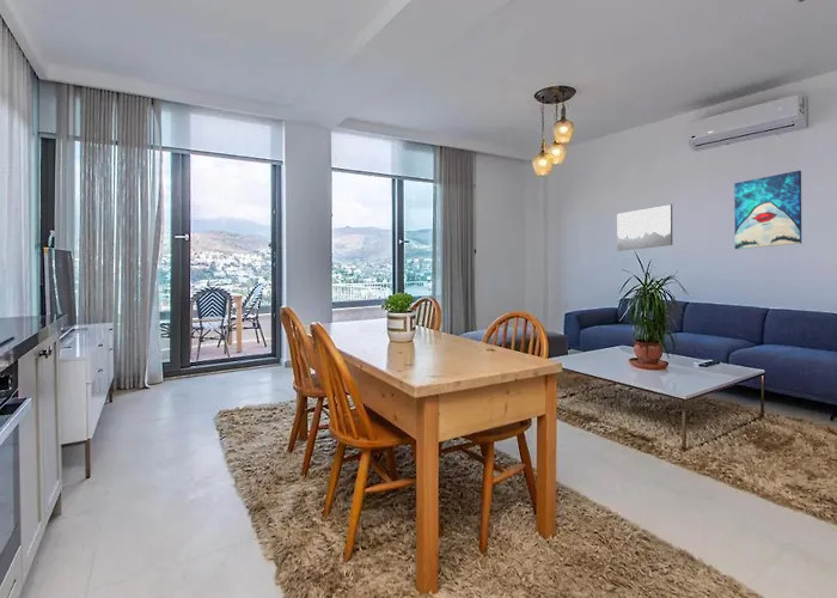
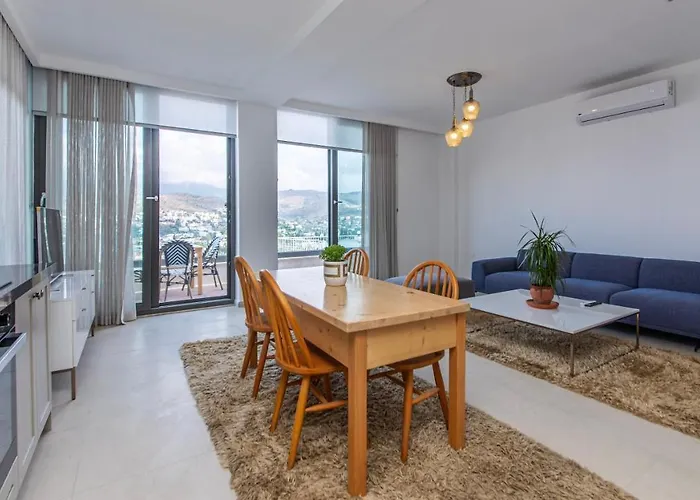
- wall art (765, 212)
- wall art (642, 228)
